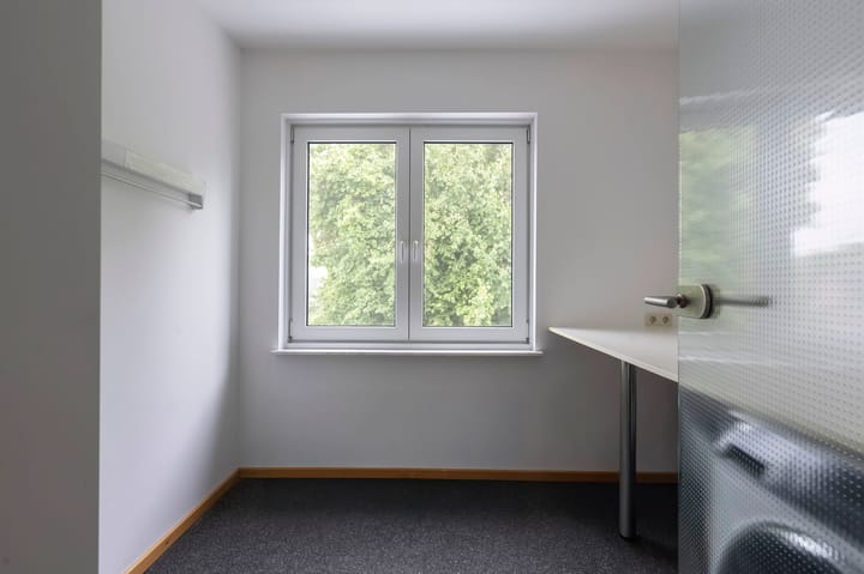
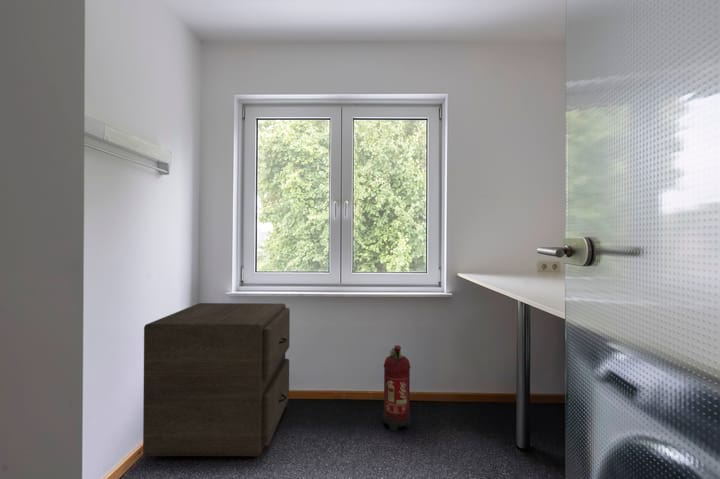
+ fire extinguisher (396, 382)
+ filing cabinet (230, 371)
